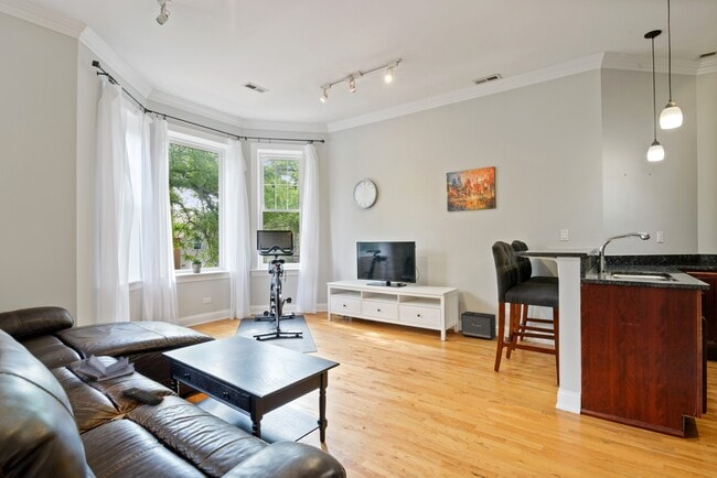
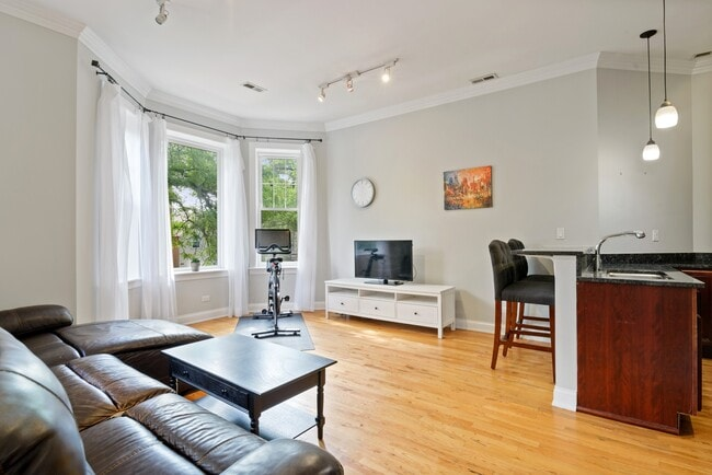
- speaker (478, 325)
- book (108, 366)
- remote control (142, 395)
